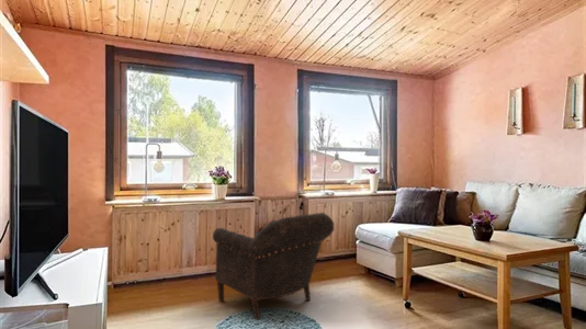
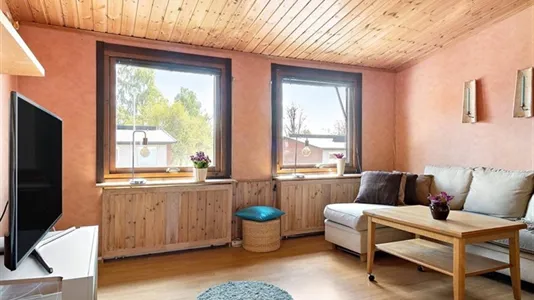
- armchair (277, 258)
